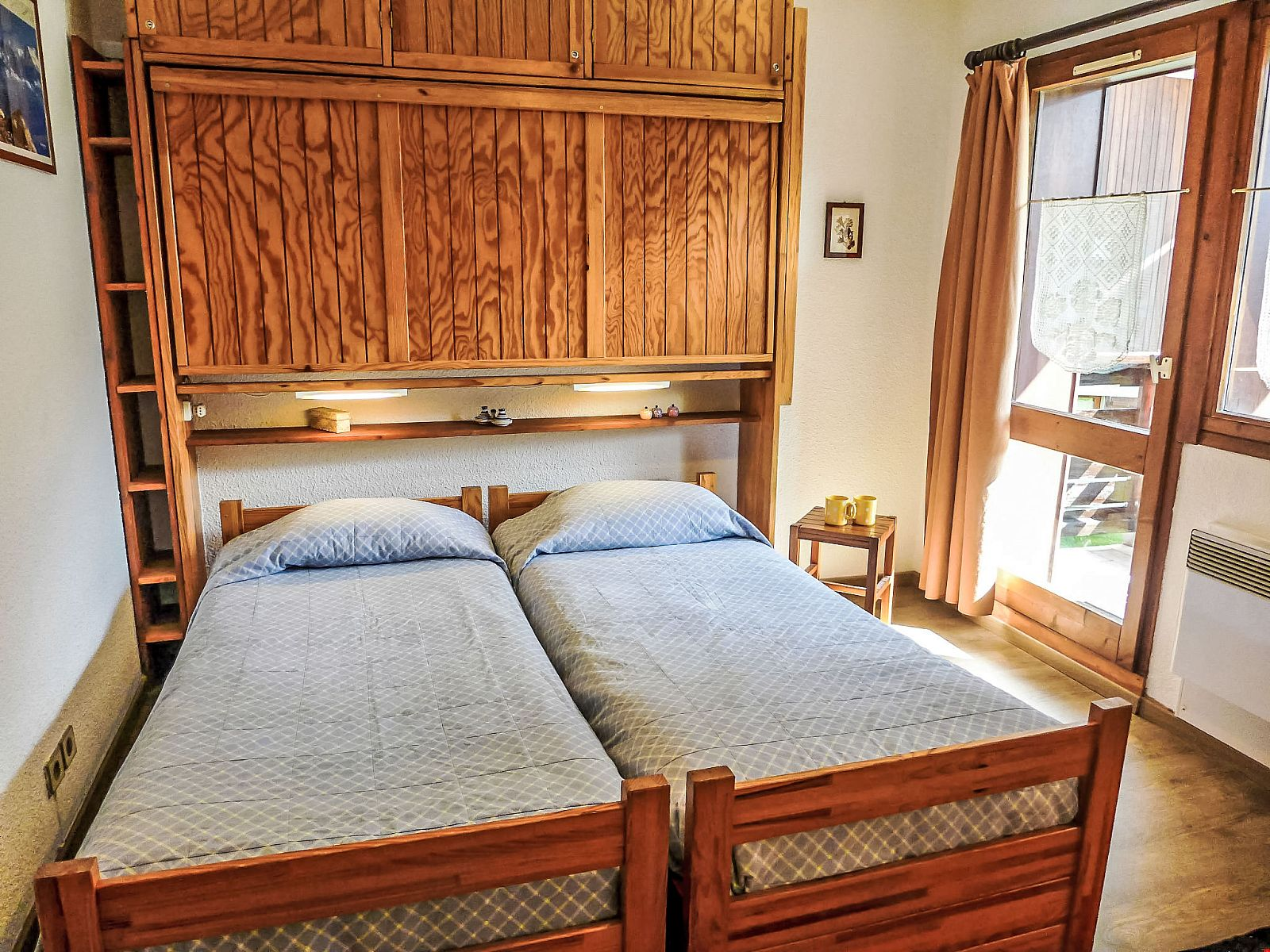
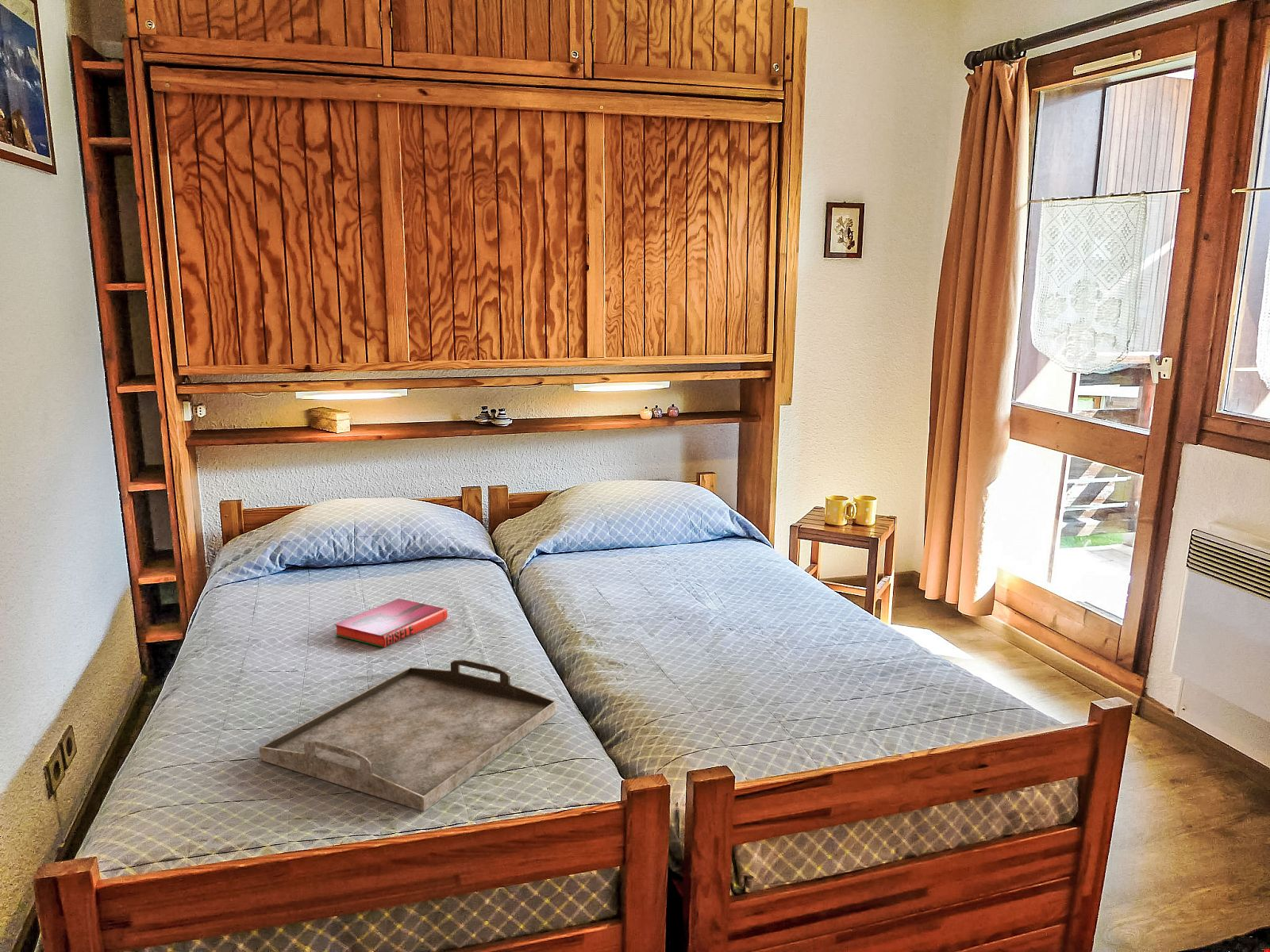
+ hardback book (392, 621)
+ serving tray (415, 718)
